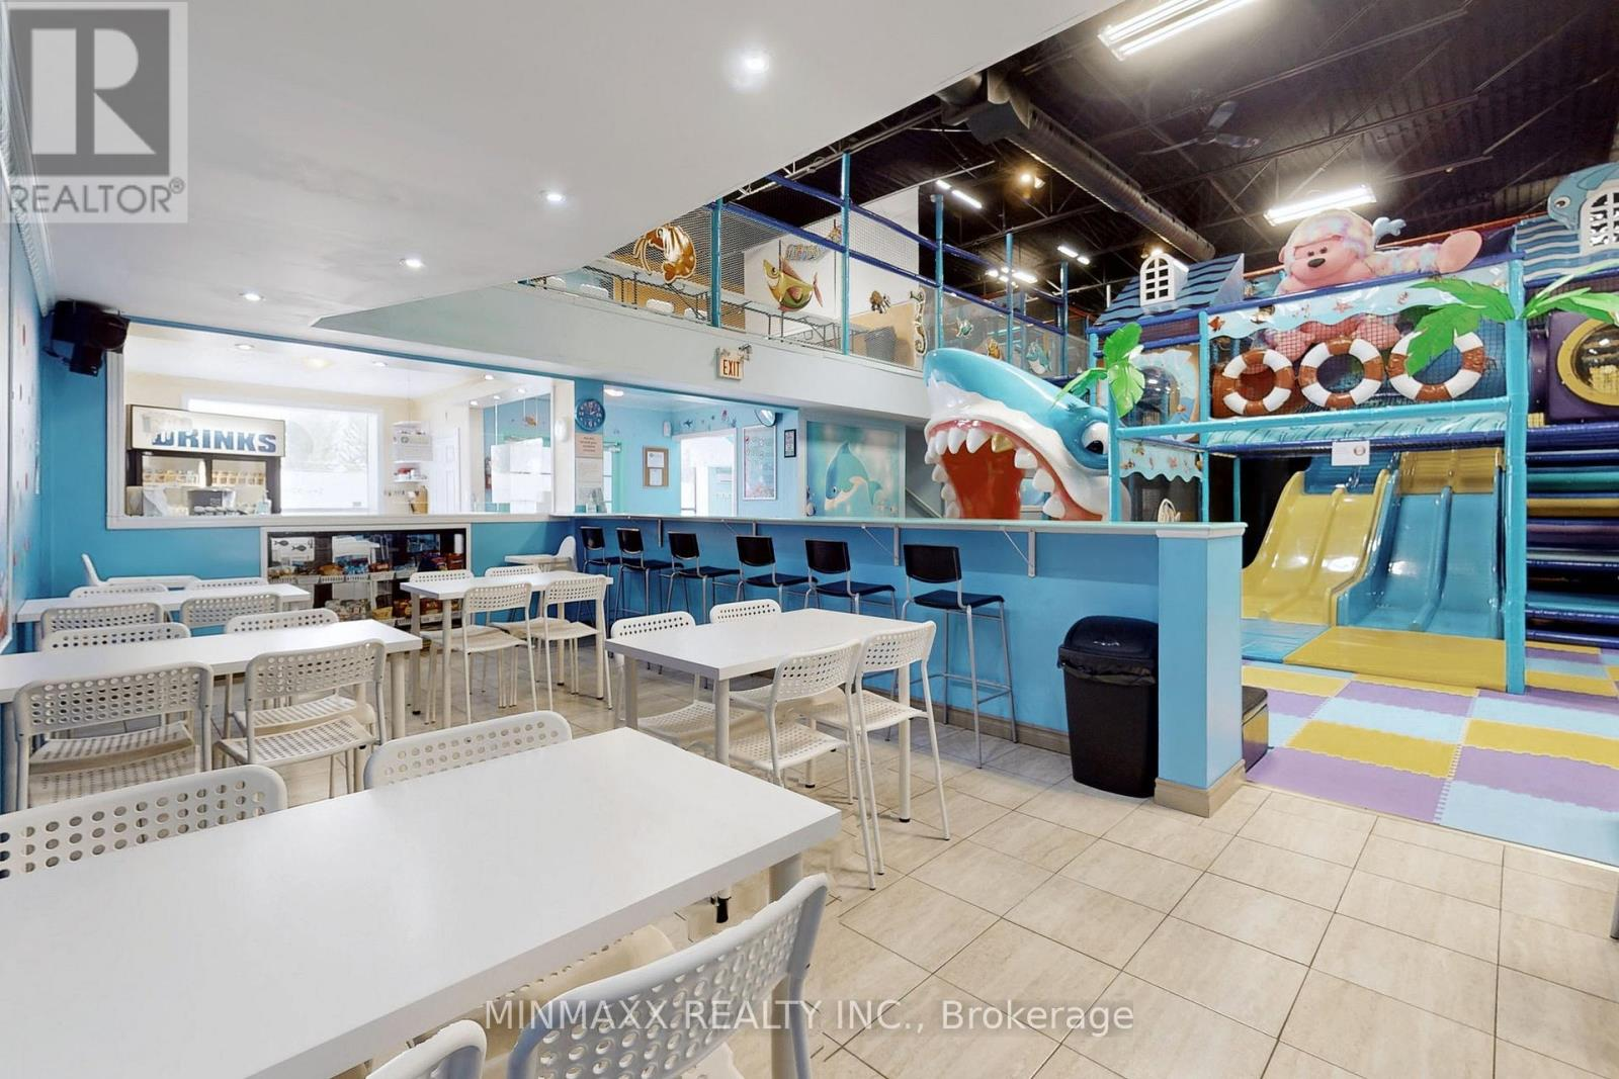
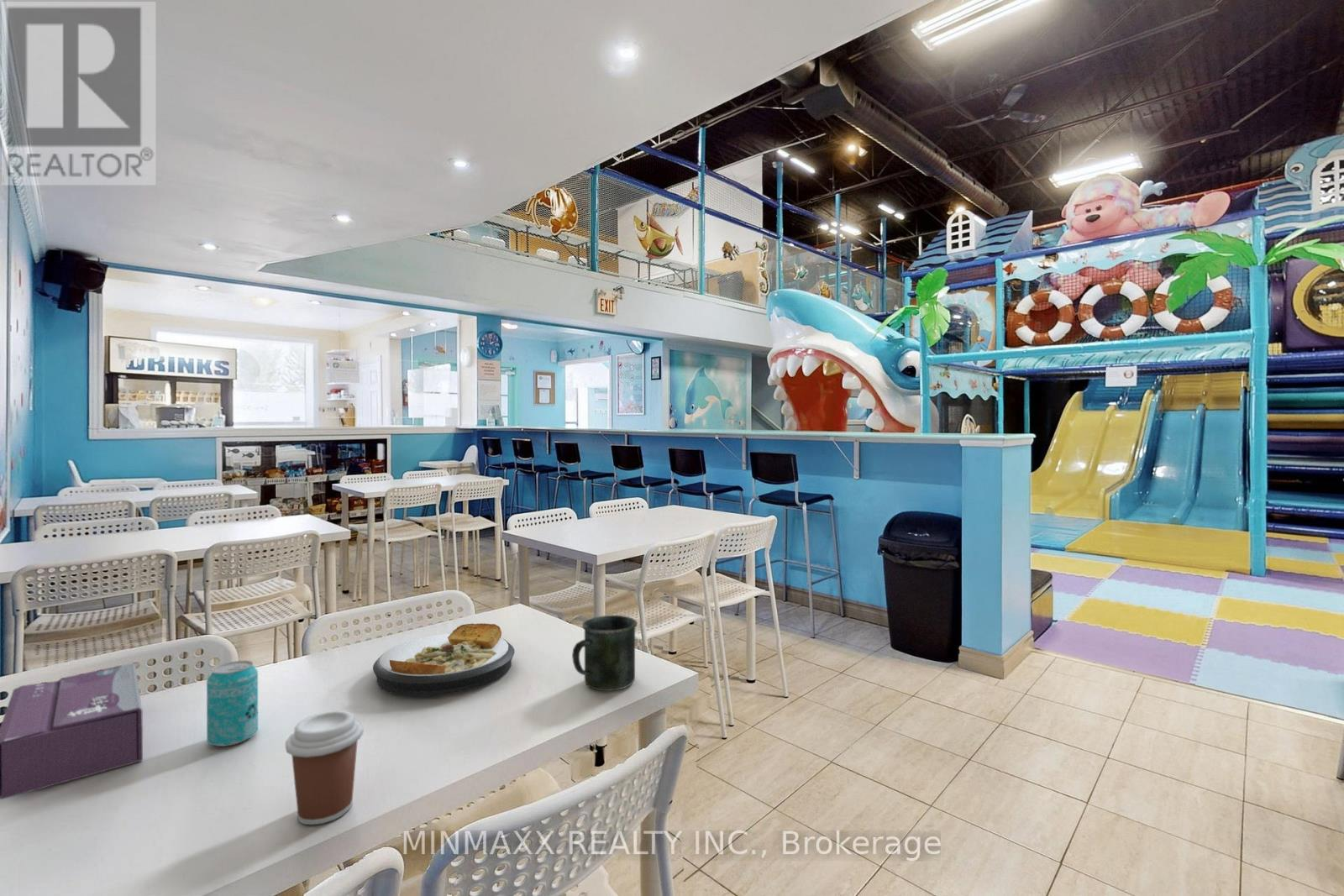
+ tissue box (75, 721)
+ mug (603, 654)
+ beverage can (233, 702)
+ coffee cup (325, 765)
+ plate (446, 655)
